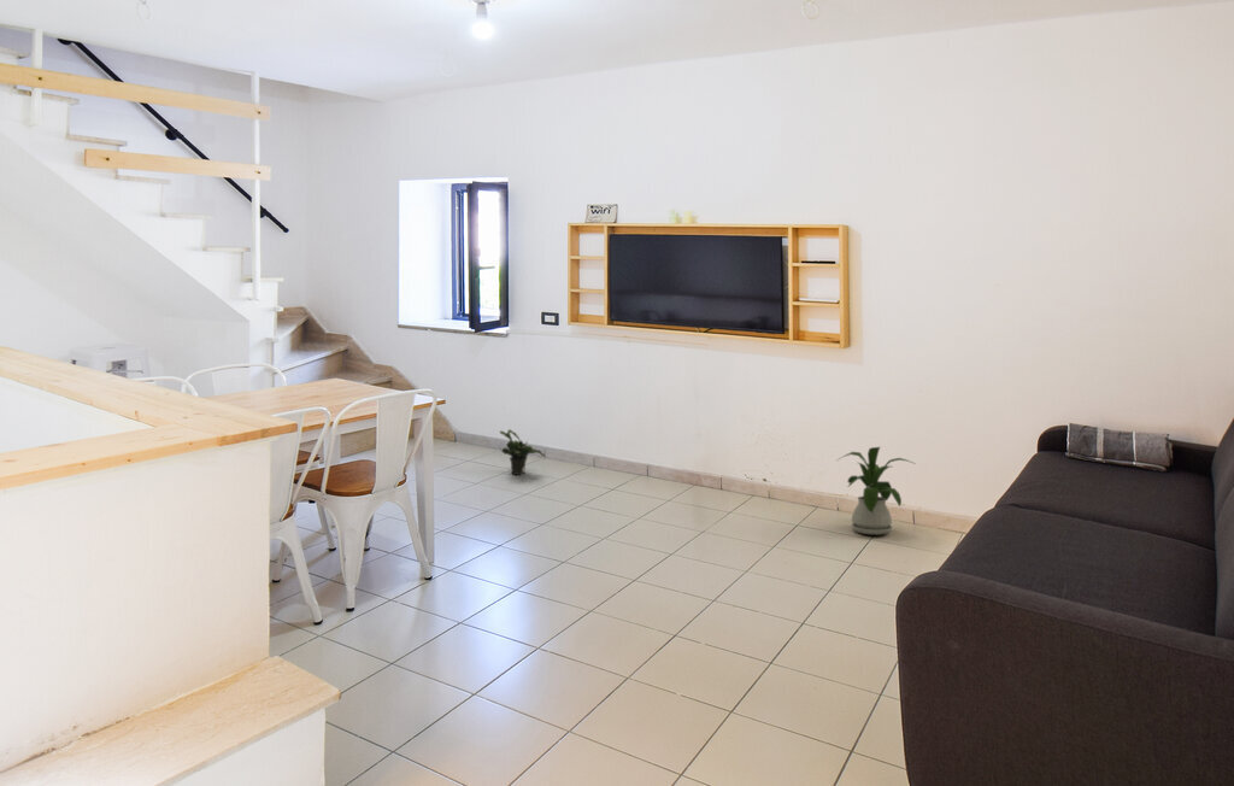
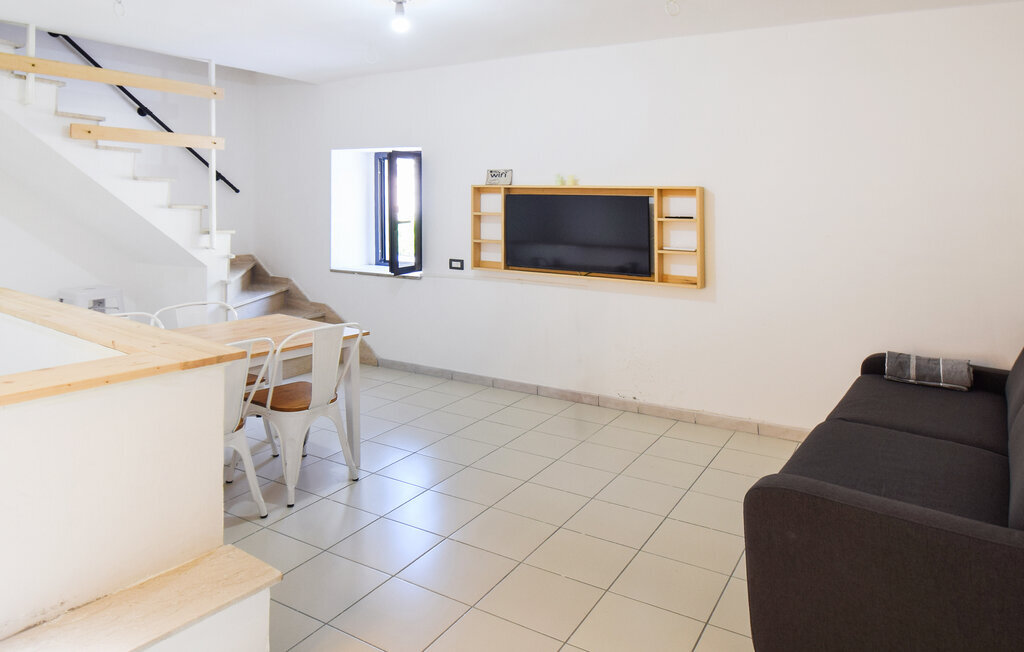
- house plant (876, 486)
- potted plant (518, 452)
